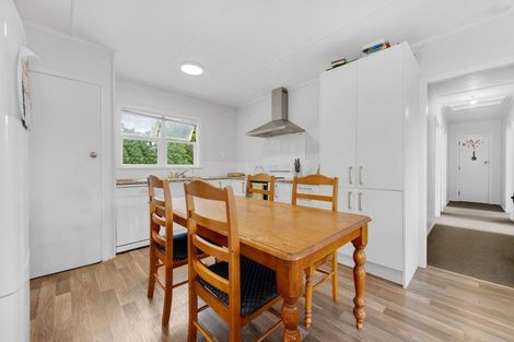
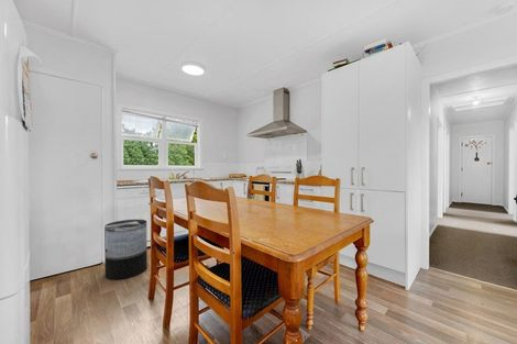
+ trash can (127, 246)
